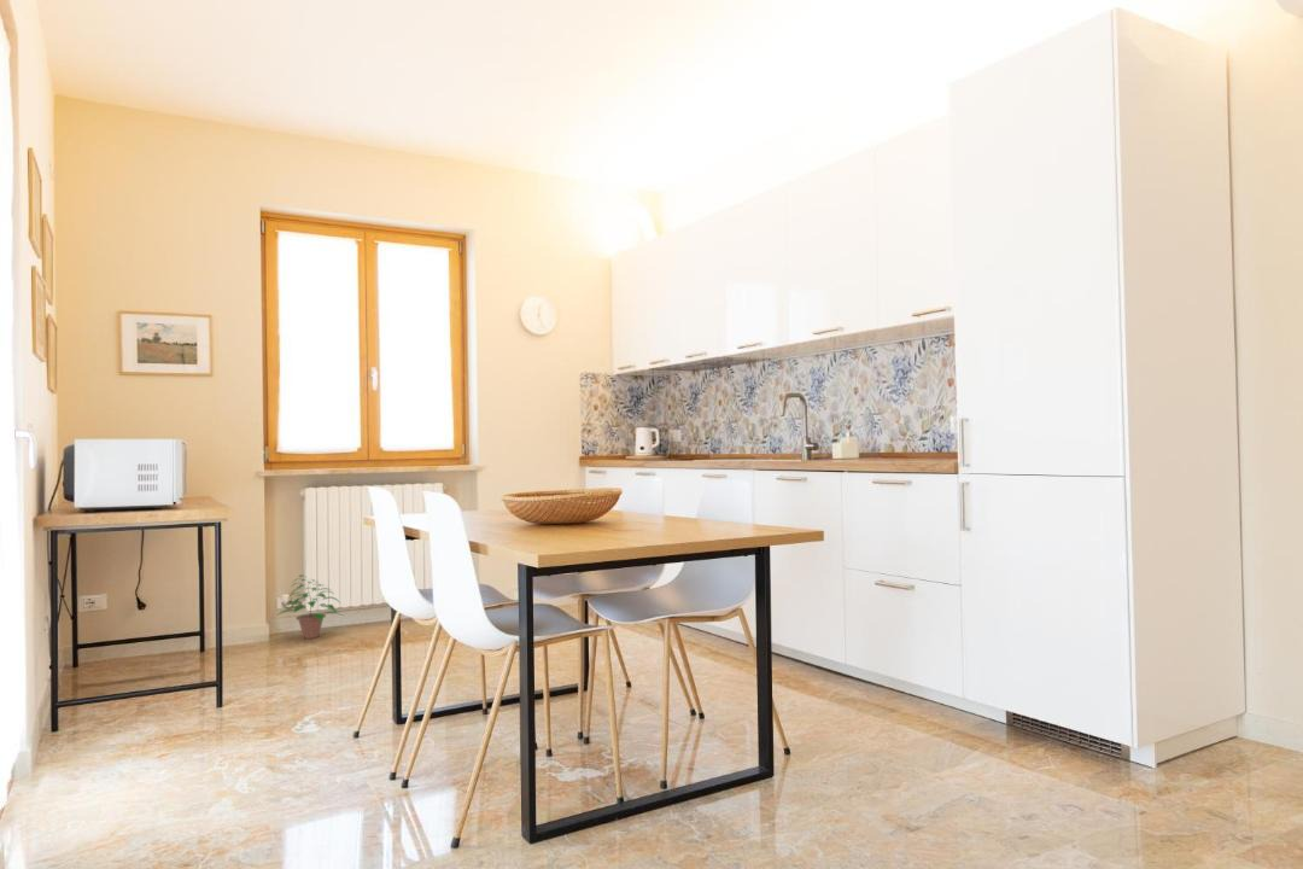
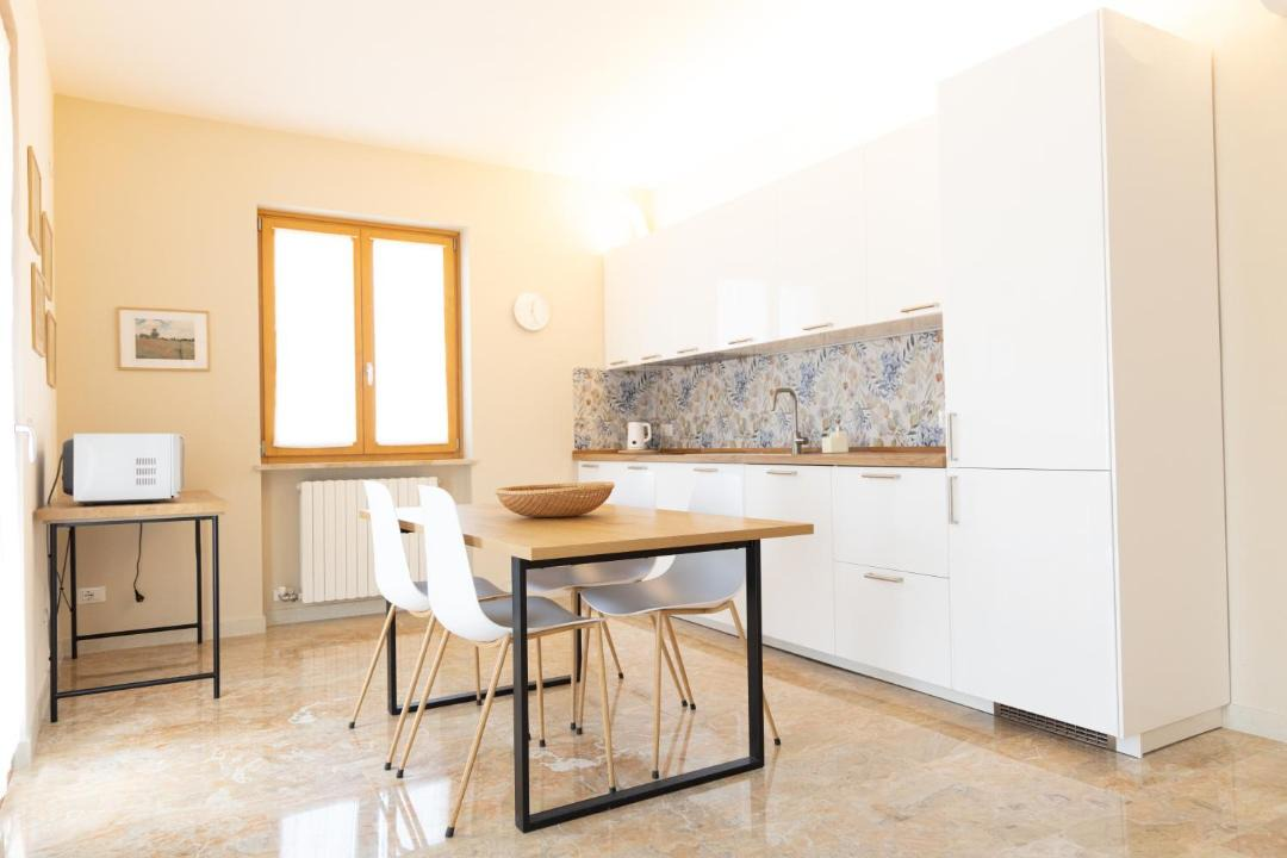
- potted plant (311, 605)
